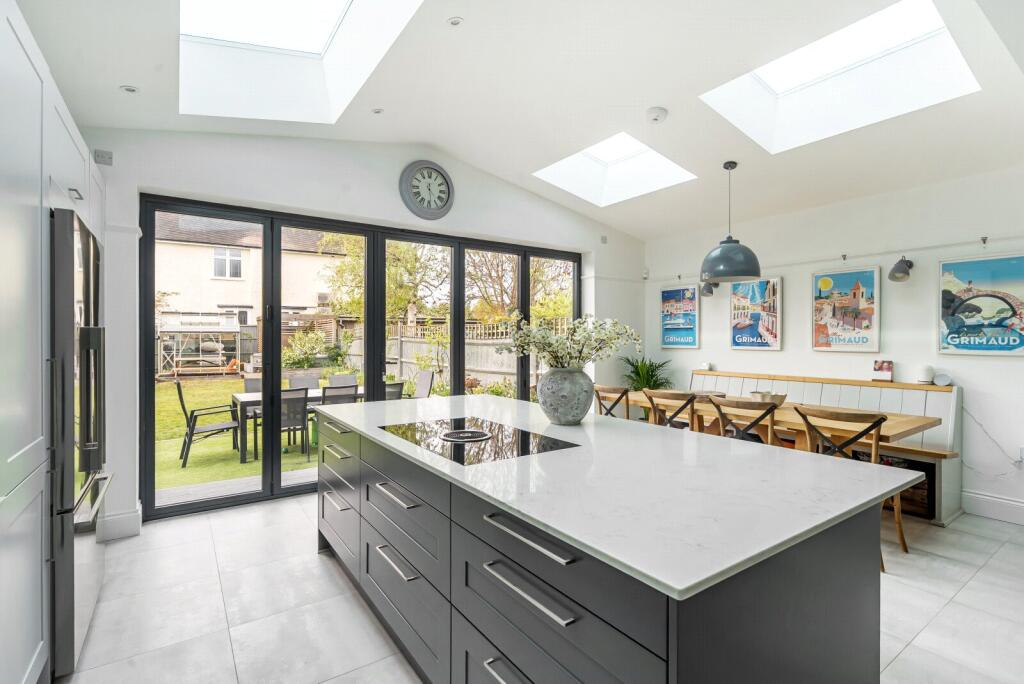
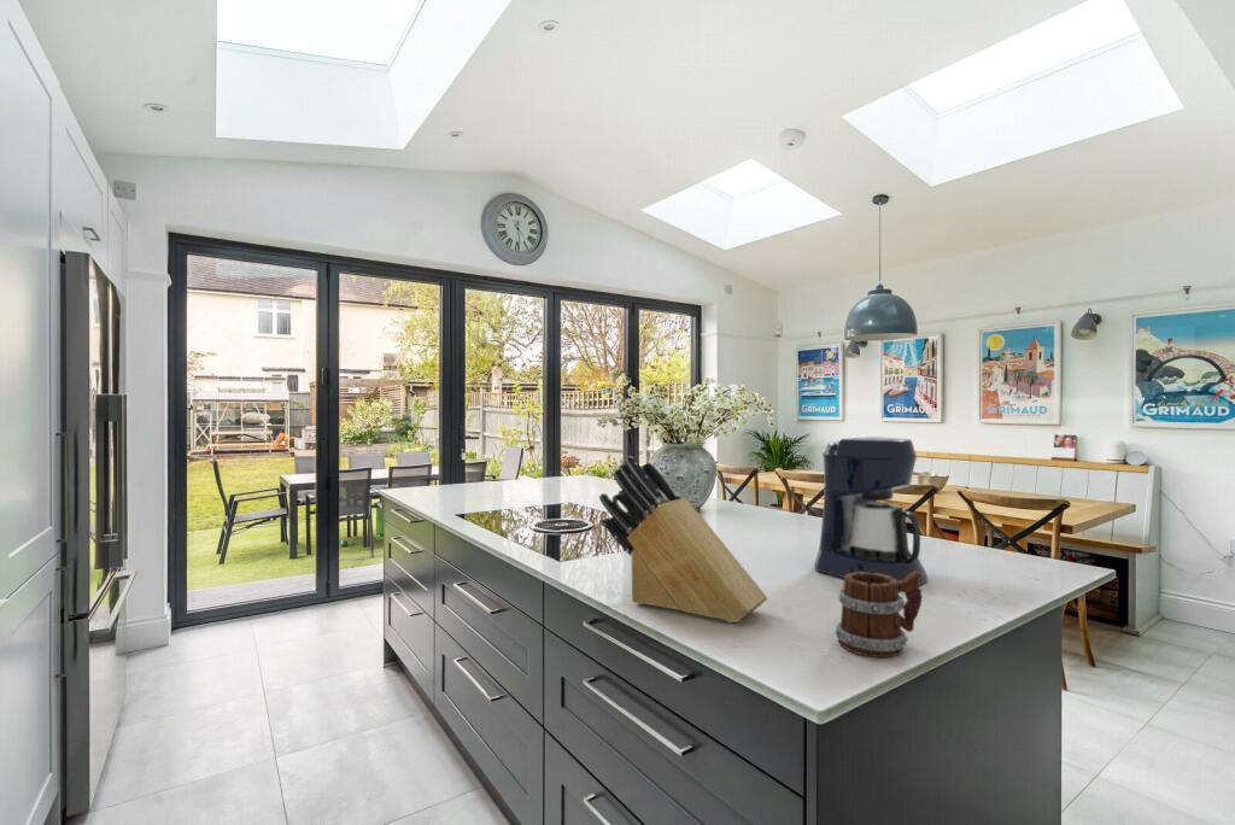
+ coffee maker (870, 505)
+ knife block (678, 531)
+ mug (878, 608)
